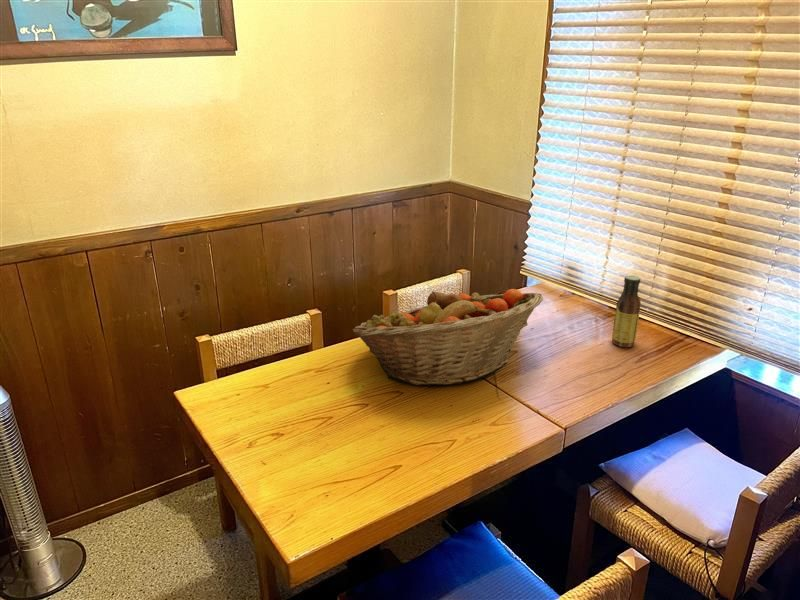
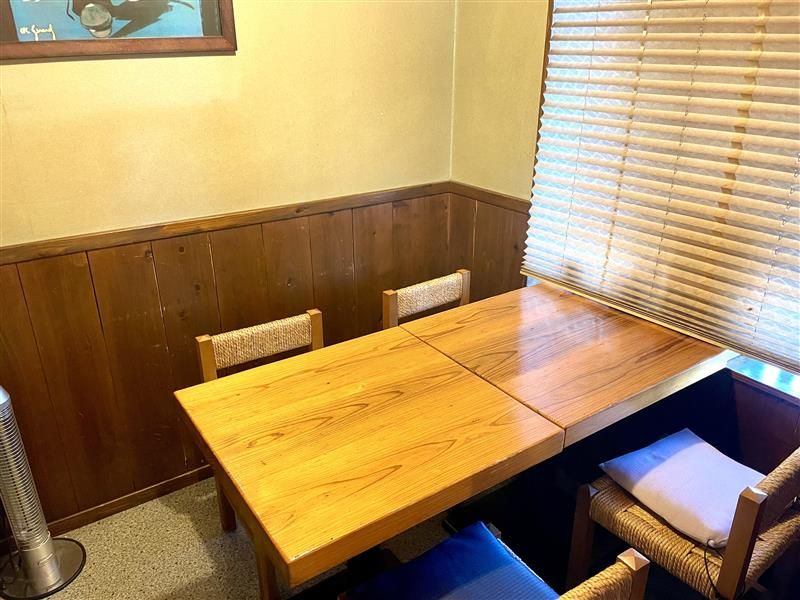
- fruit basket (449, 326)
- sauce bottle (627, 311)
